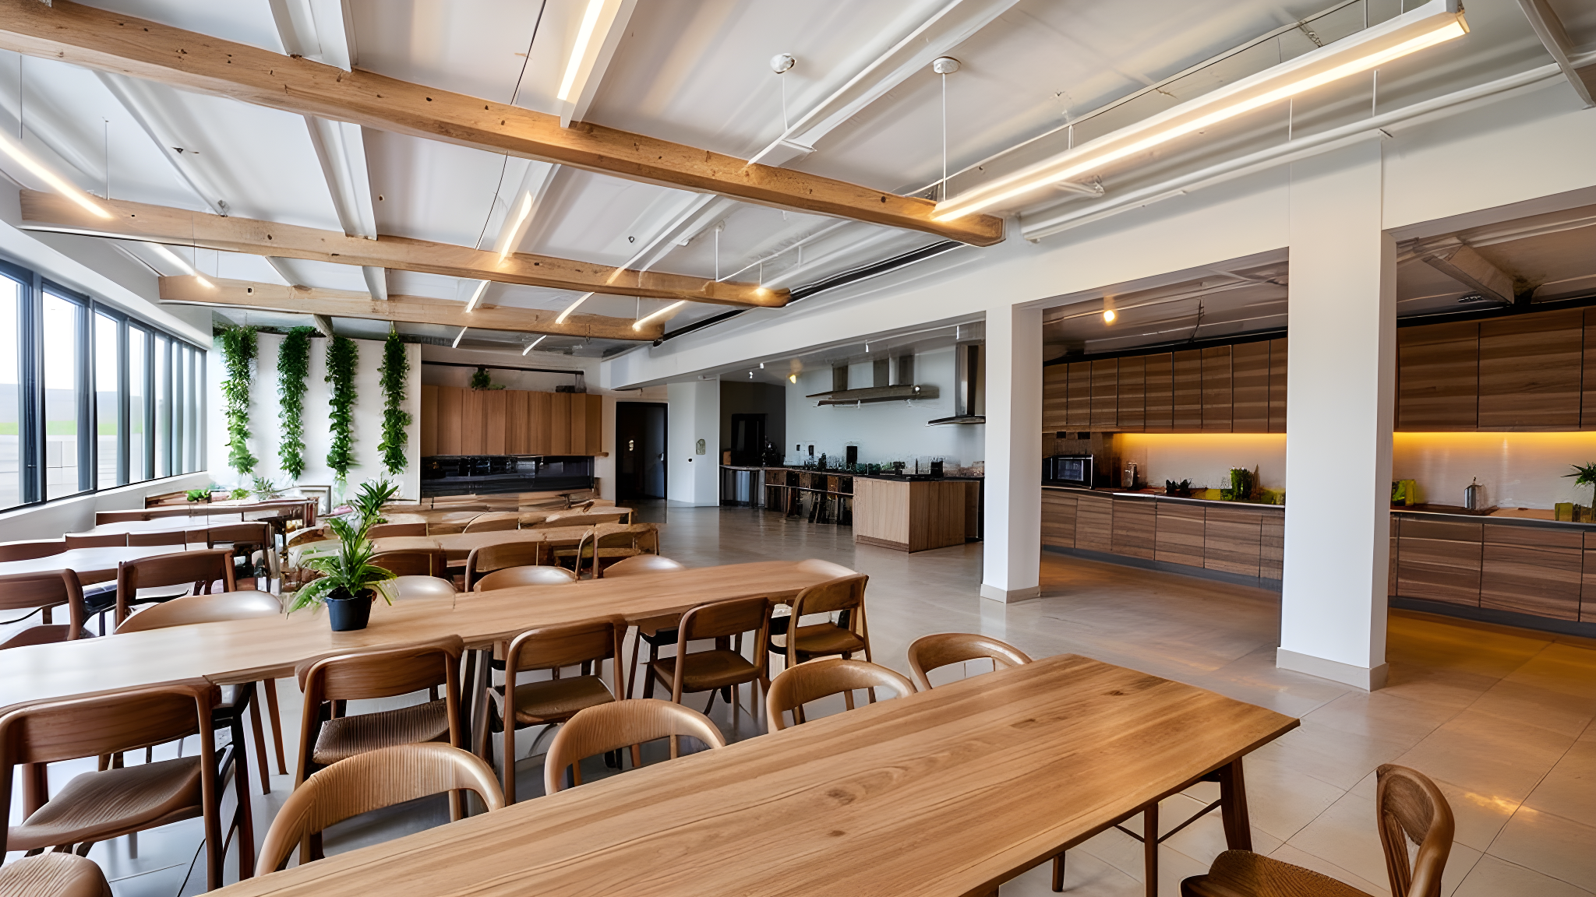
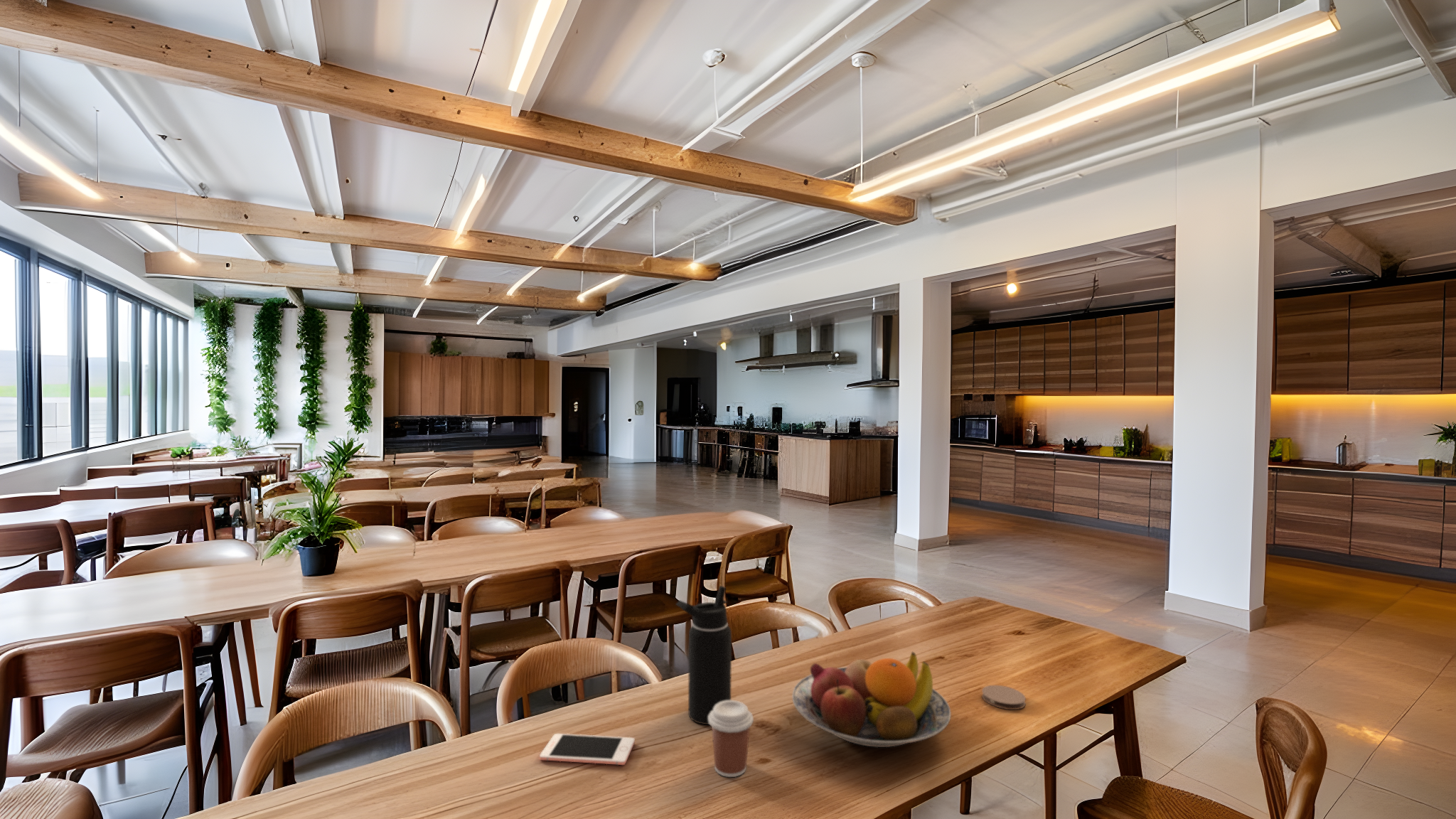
+ fruit bowl (869, 693)
+ coffee cup (730, 737)
+ cell phone (588, 749)
+ water bottle (704, 652)
+ coaster (1003, 697)
